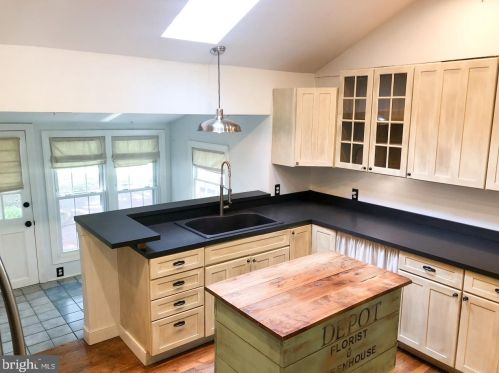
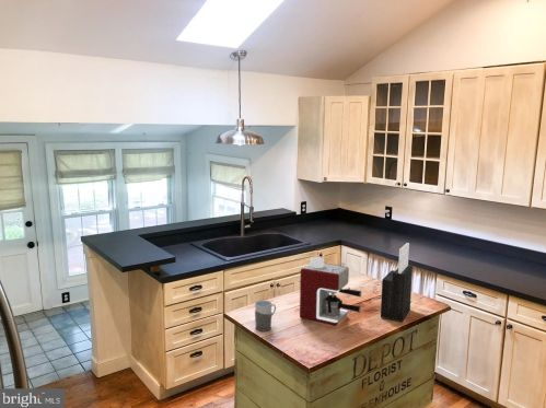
+ mug (266, 314)
+ knife block (395, 279)
+ coffee maker (333, 290)
